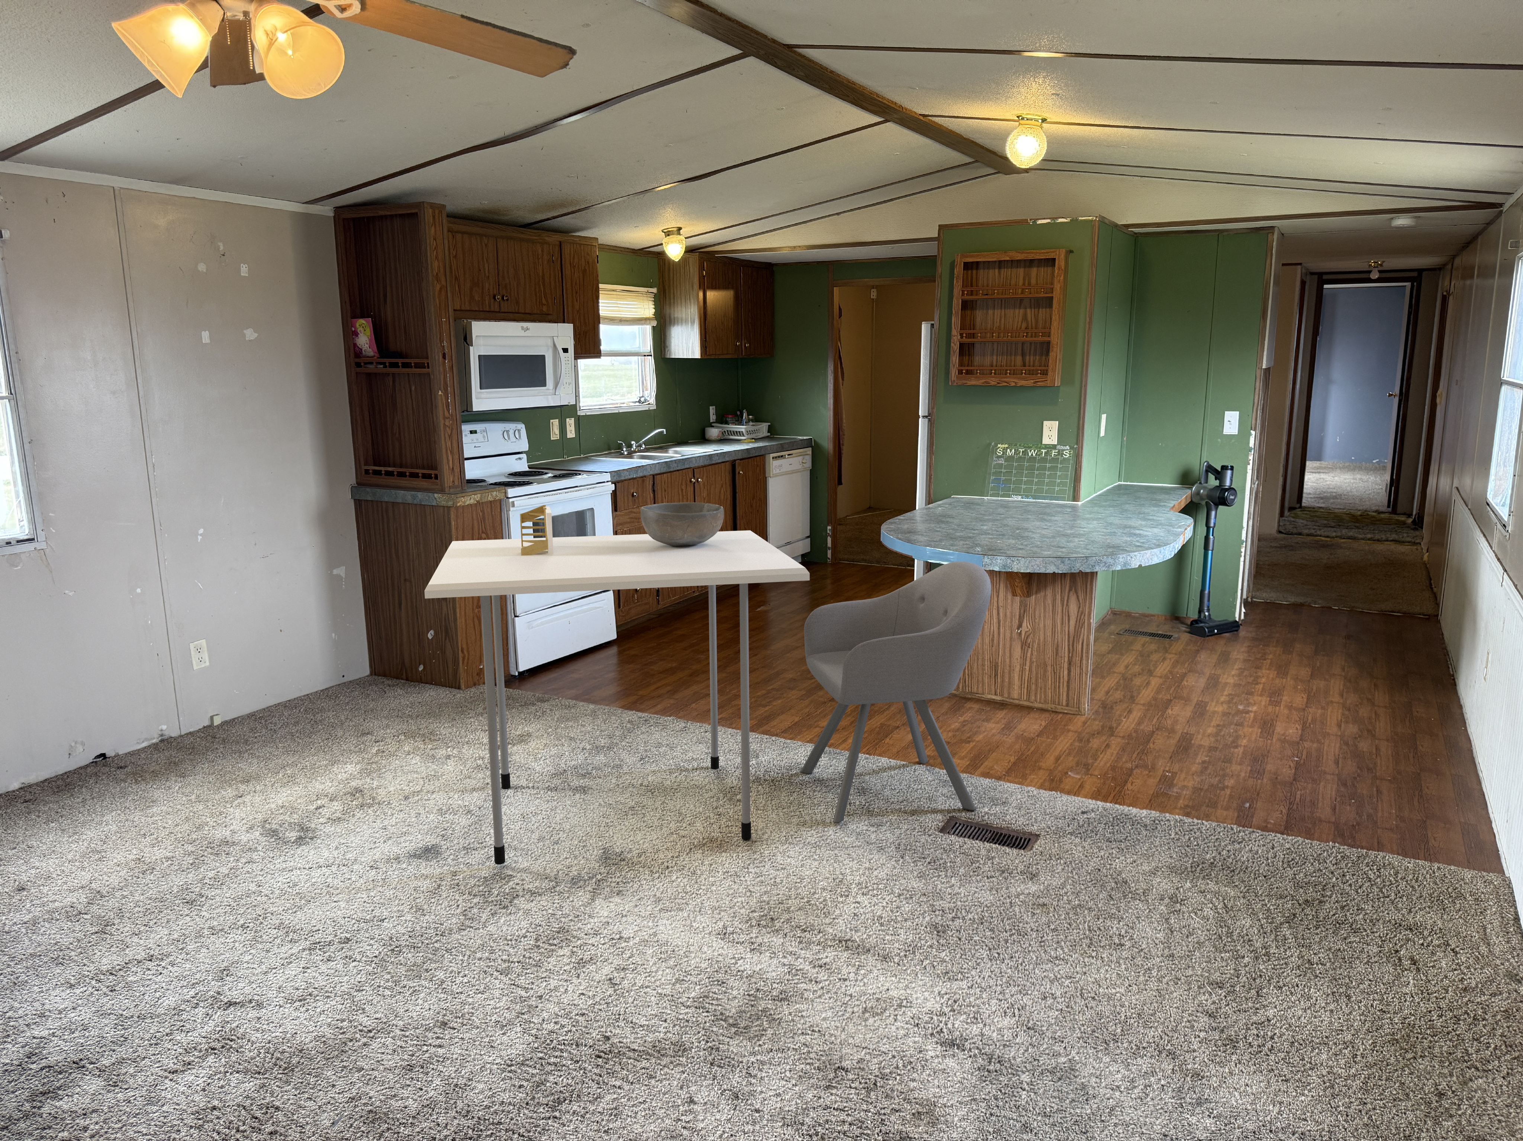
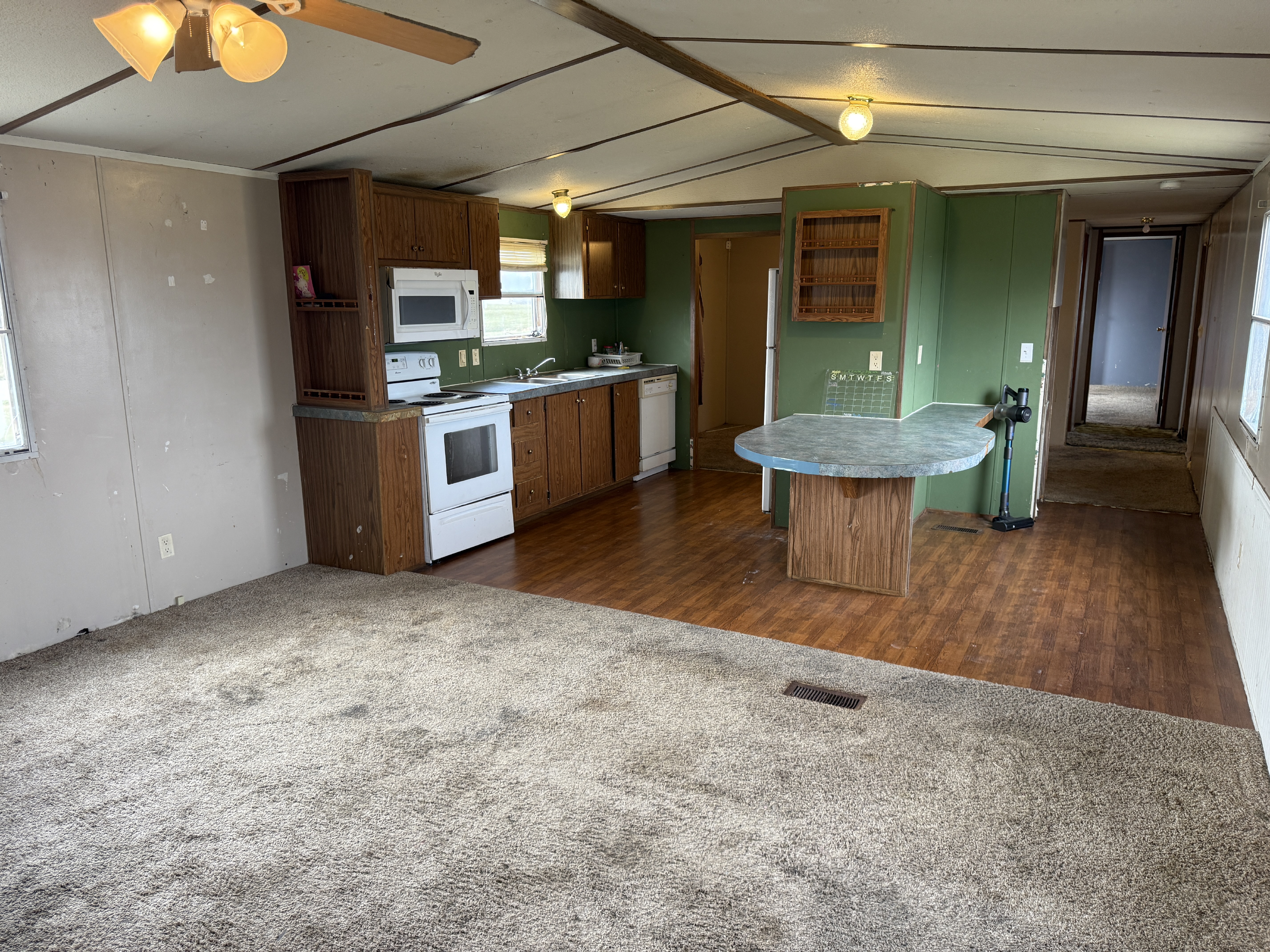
- chair (897, 680)
- dining table (710, 678)
- napkin holder (535, 529)
- bowl (682, 525)
